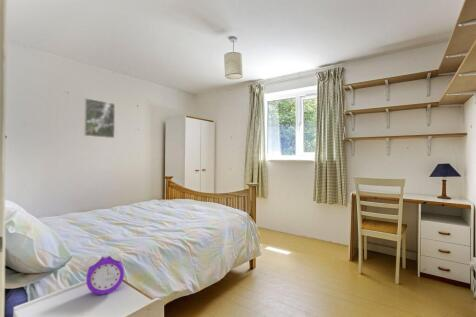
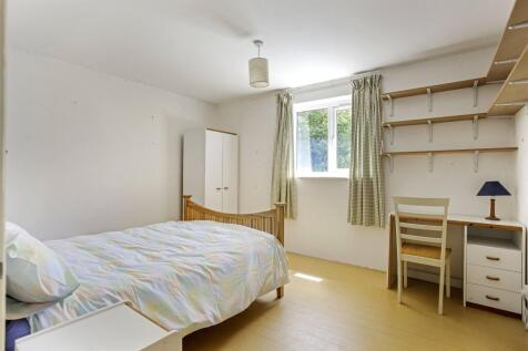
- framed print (100, 119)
- alarm clock (105, 272)
